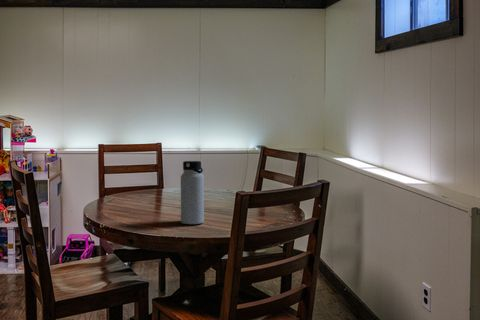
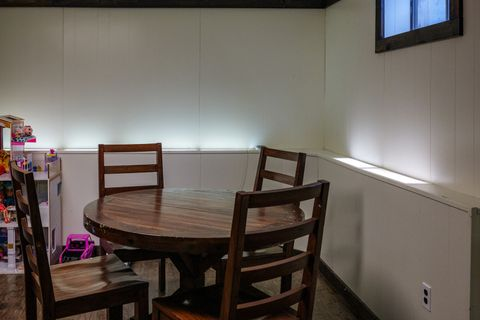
- water bottle (192, 191)
